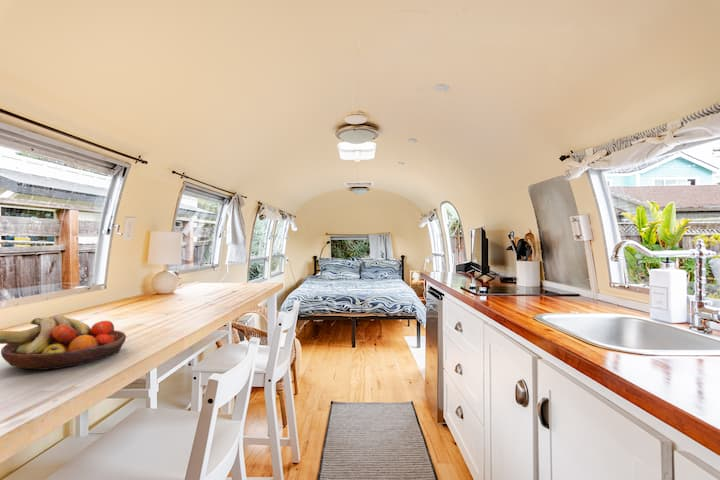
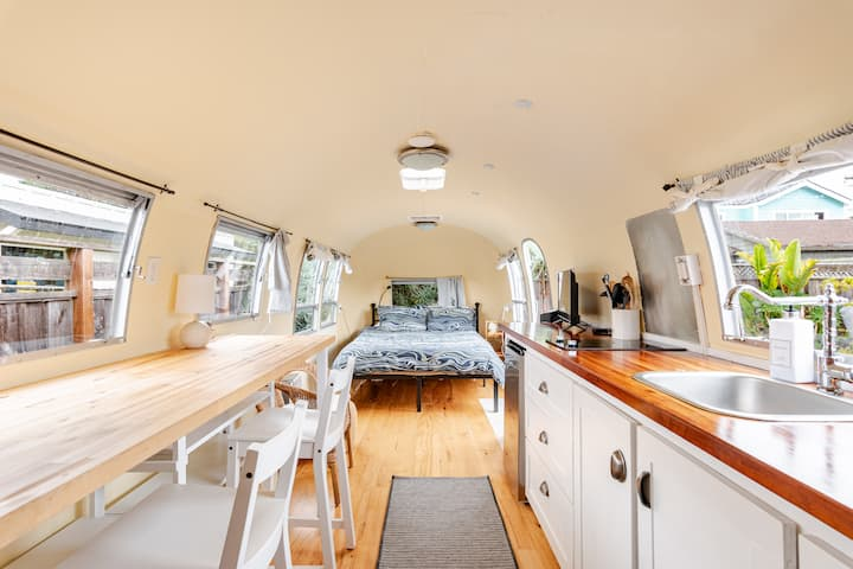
- fruit bowl (67, 336)
